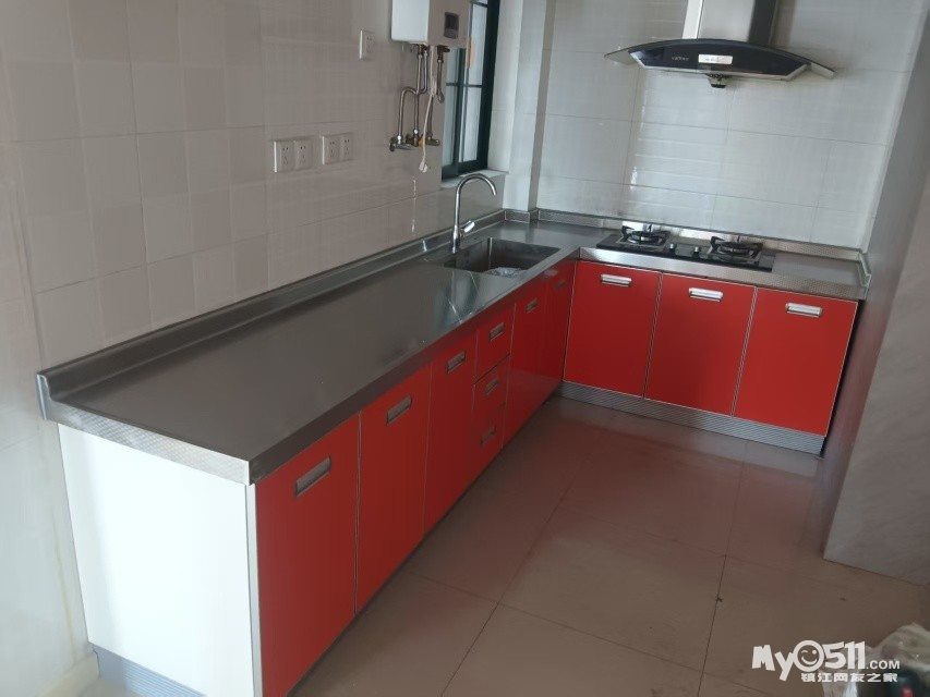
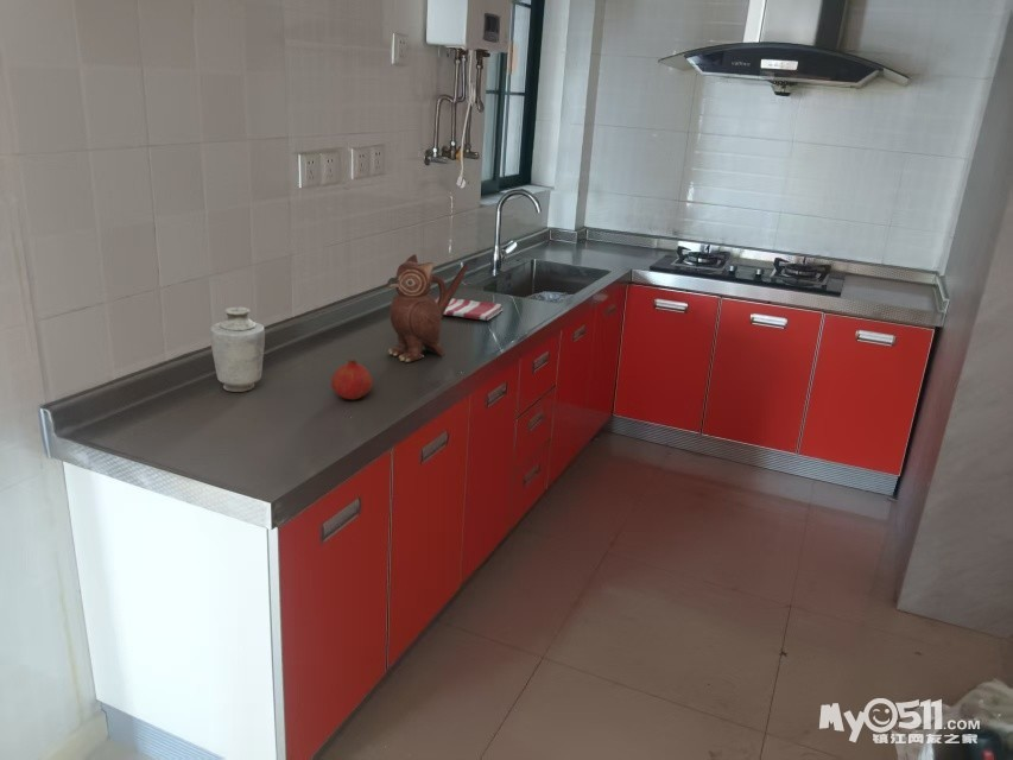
+ teapot (423, 304)
+ vase (238, 348)
+ dish towel (462, 308)
+ fruit (352, 378)
